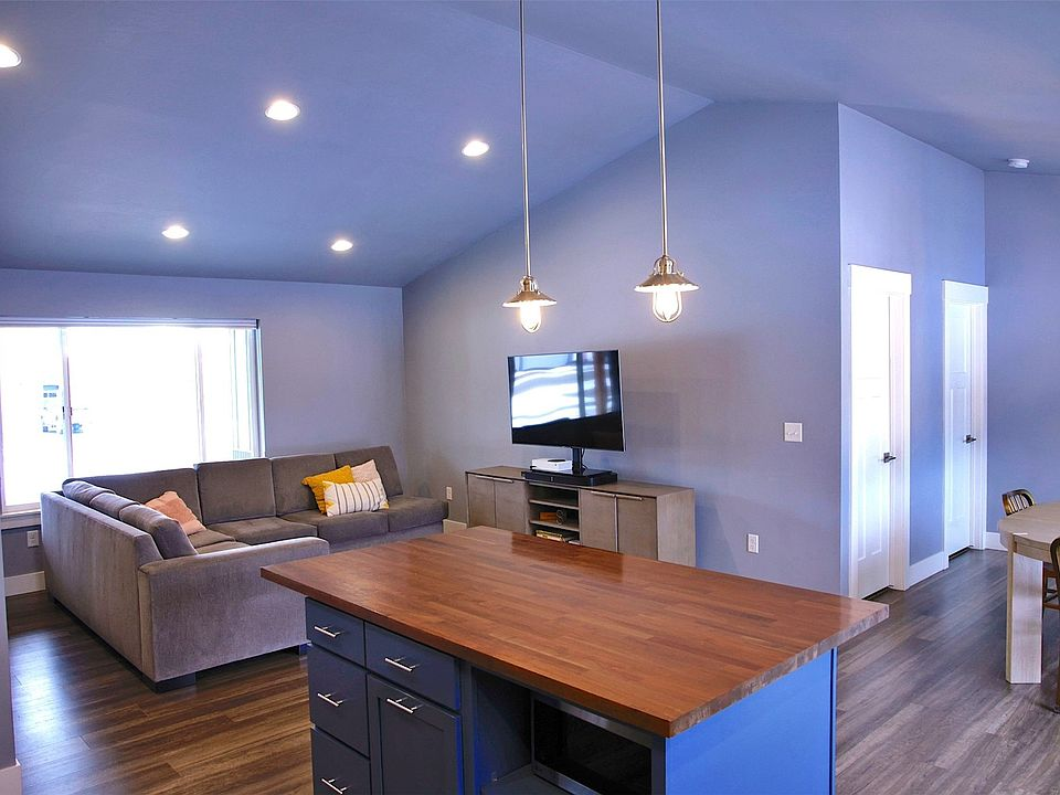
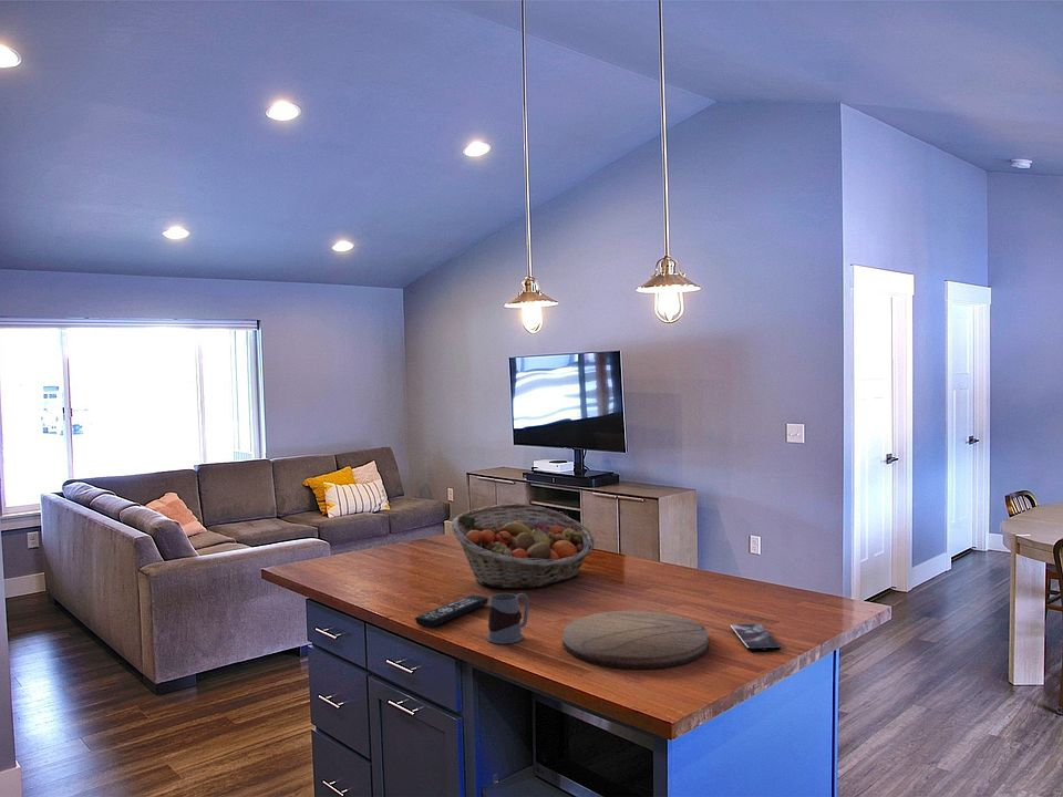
+ cutting board (634, 636)
+ smartphone (754, 636)
+ mug (509, 615)
+ fruit basket (523, 544)
+ remote control (453, 610)
